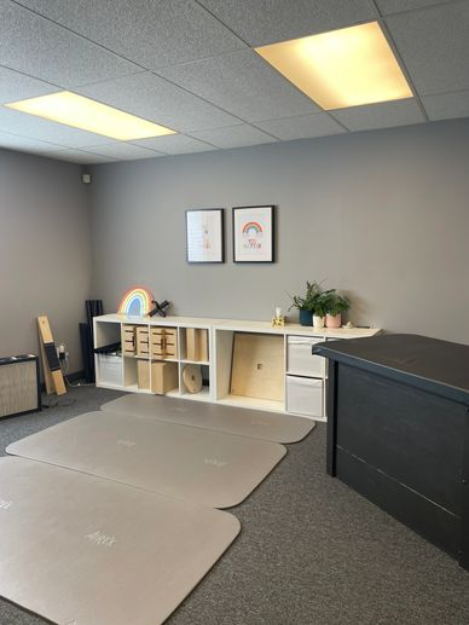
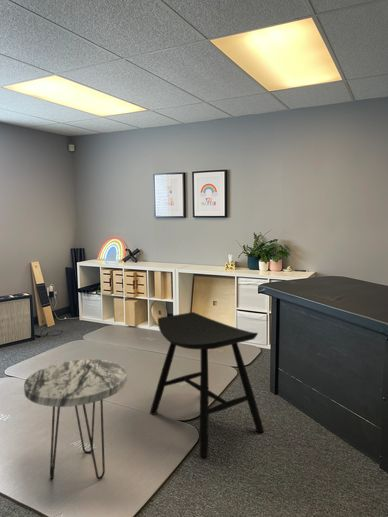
+ side table (78, 423)
+ stool (204, 373)
